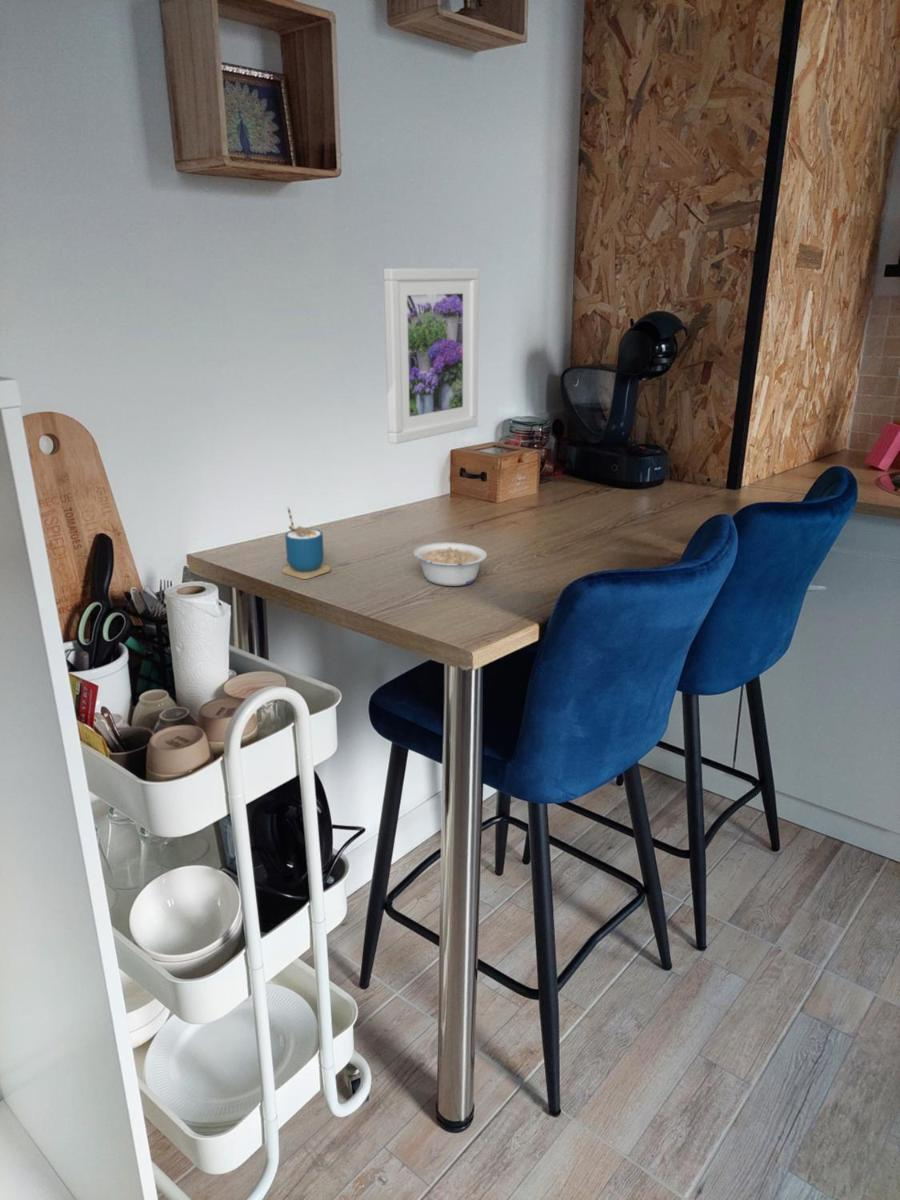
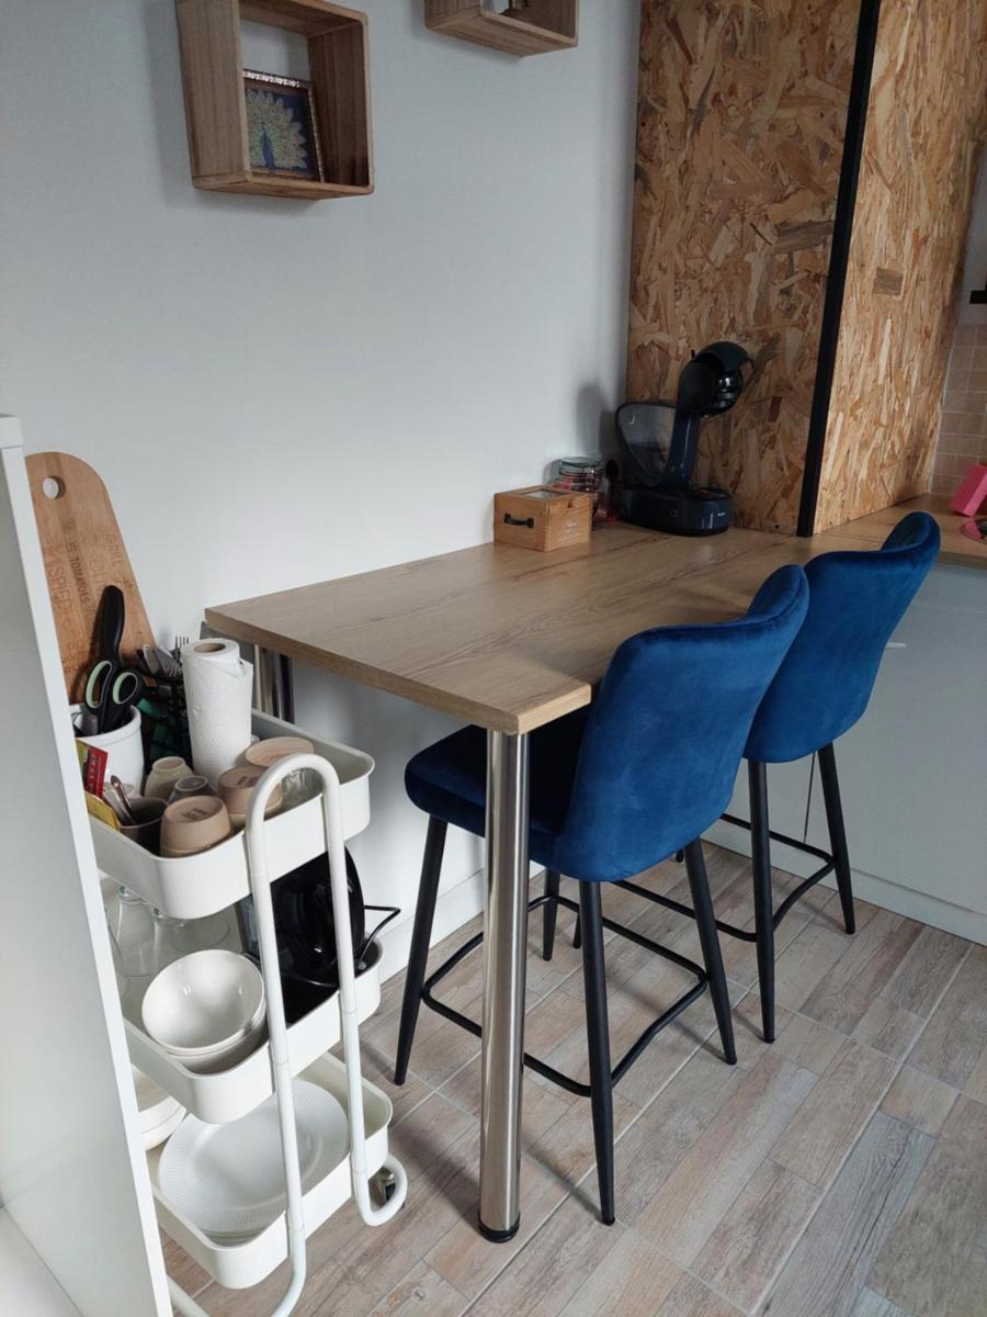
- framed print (434, 354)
- cup (304, 539)
- legume (452, 563)
